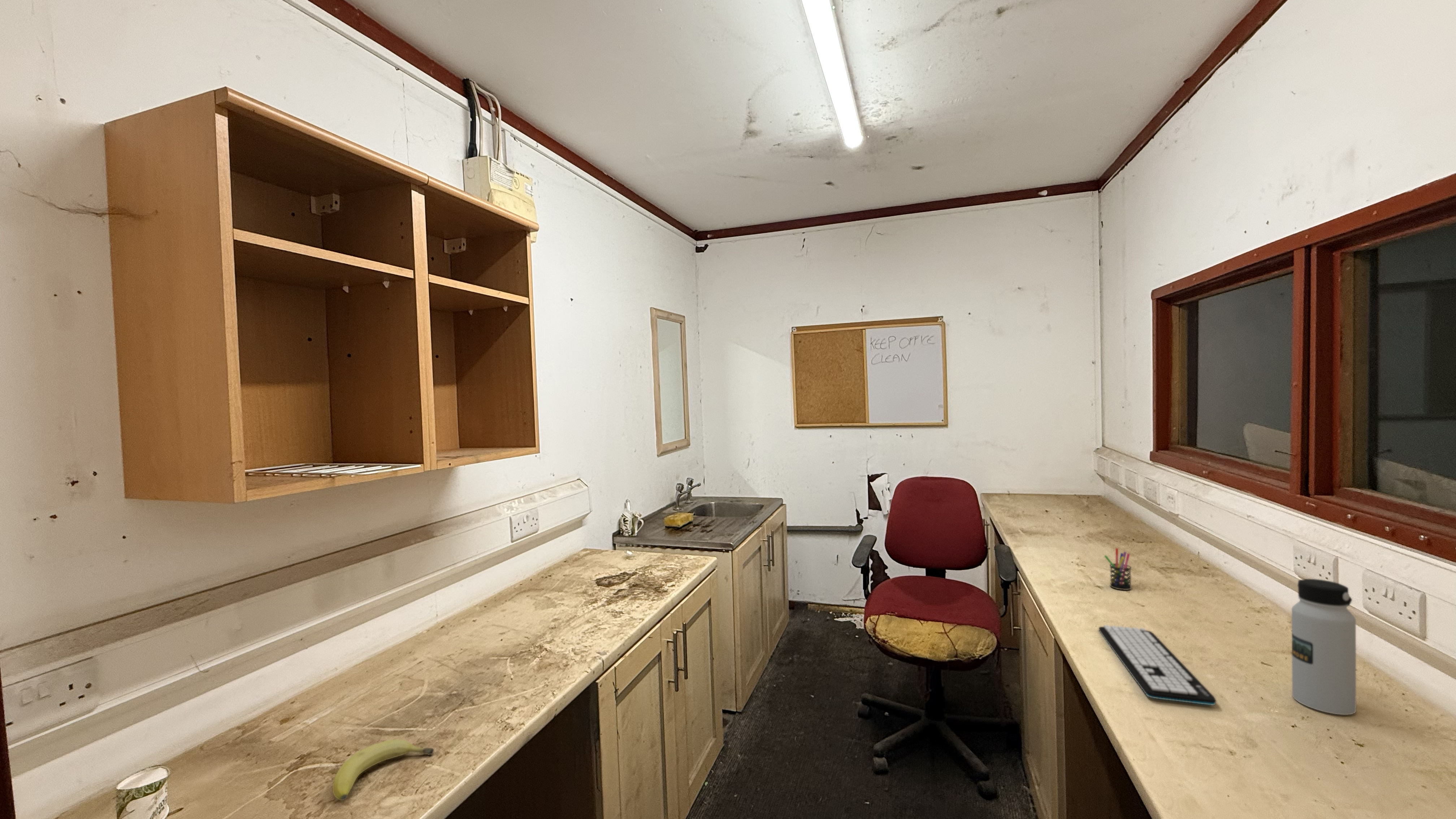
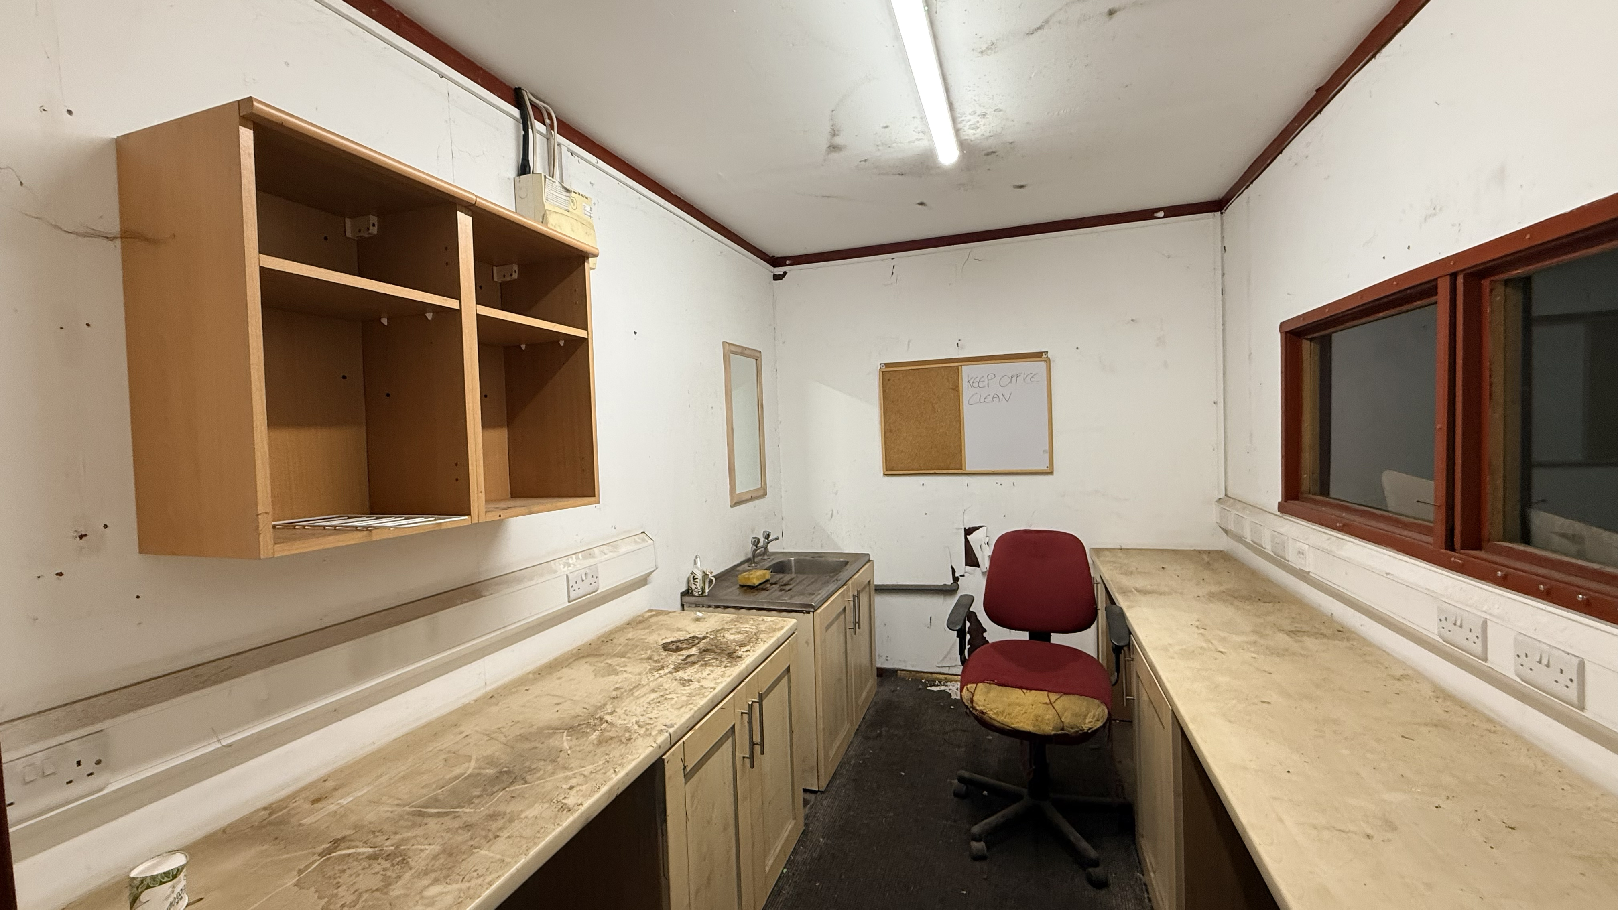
- keyboard (1149, 659)
- fruit (378, 762)
- pen holder (1117, 568)
- water bottle (1323, 643)
